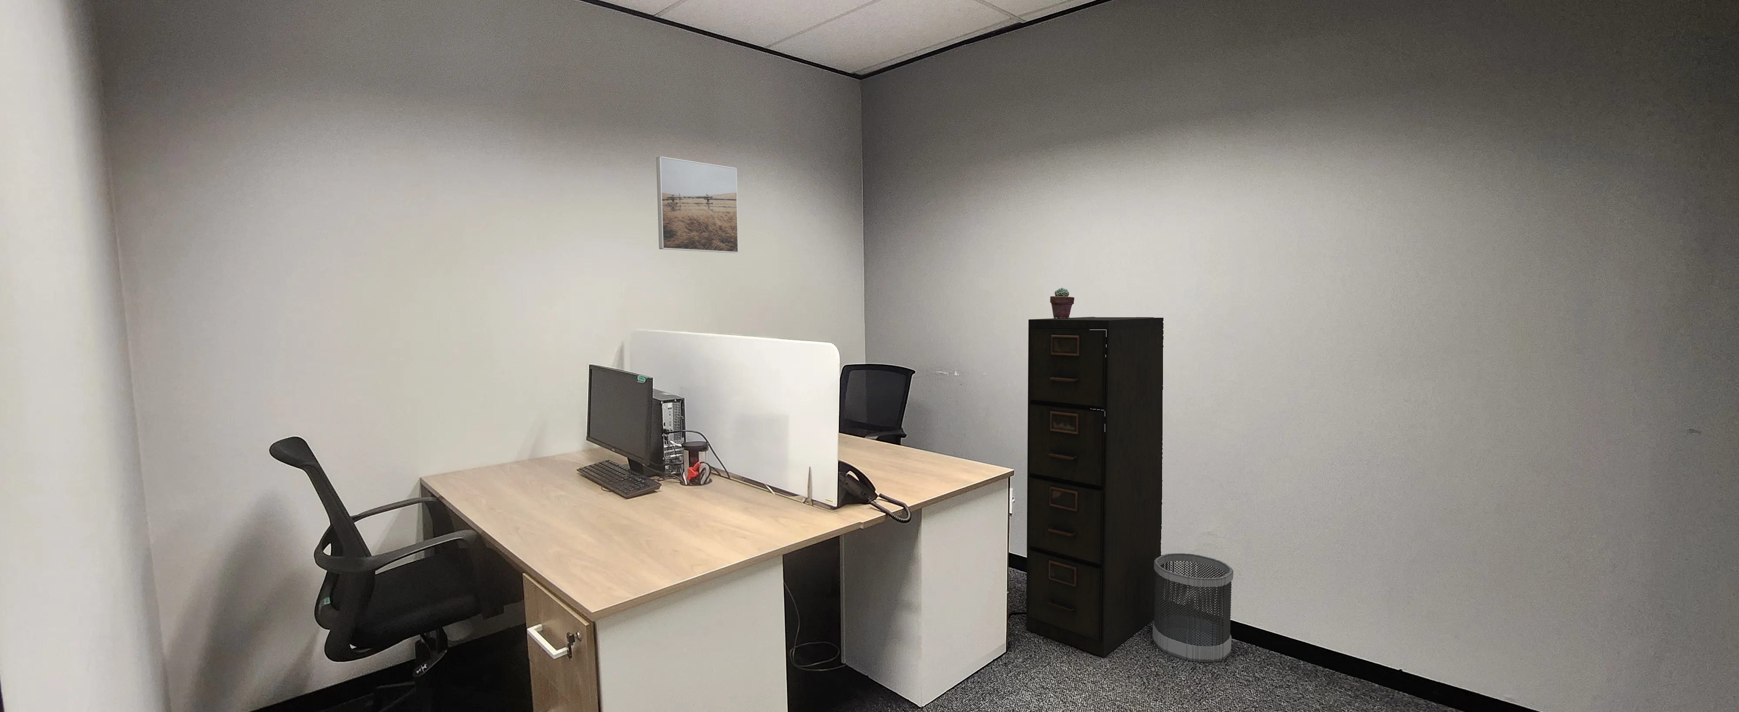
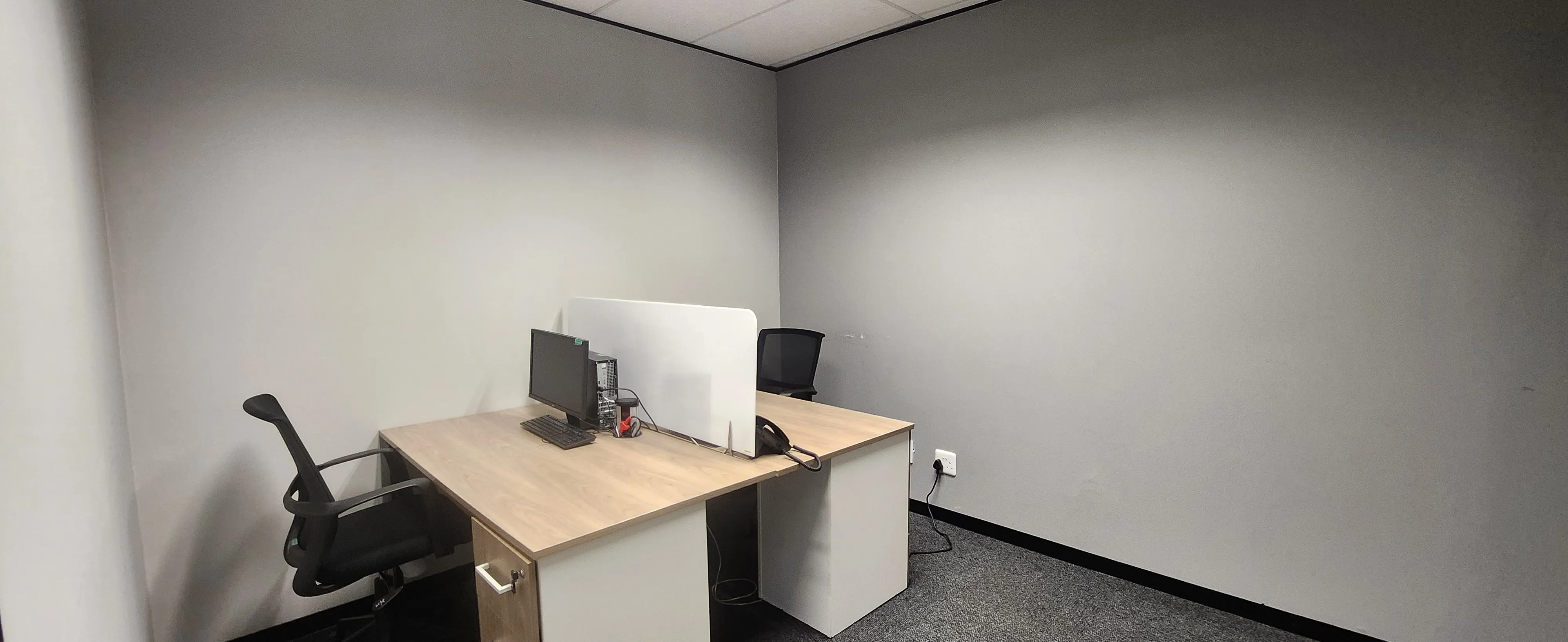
- filing cabinet (1096, 472)
- potted succulent (1061, 303)
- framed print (699, 207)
- wastebasket (1191, 606)
